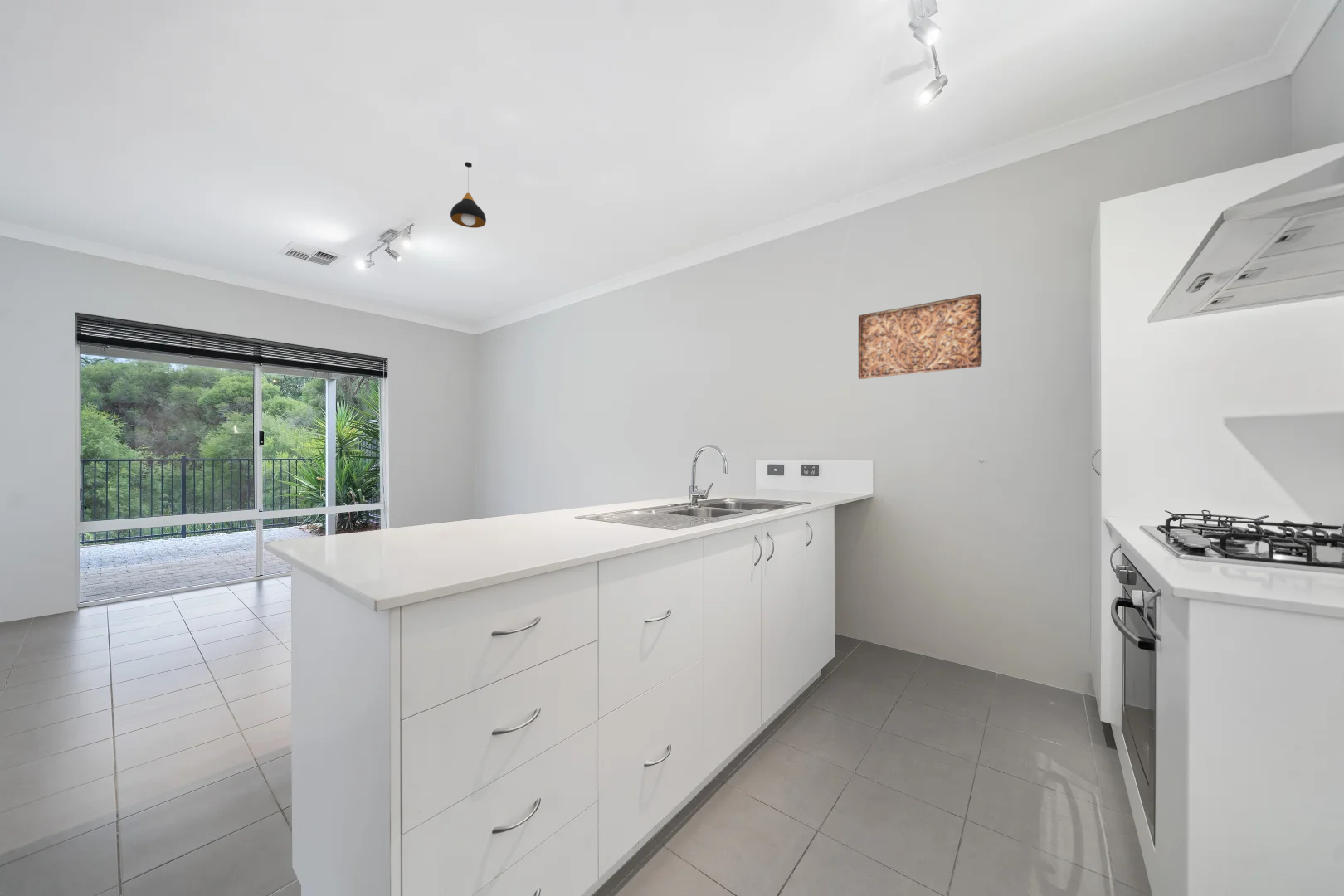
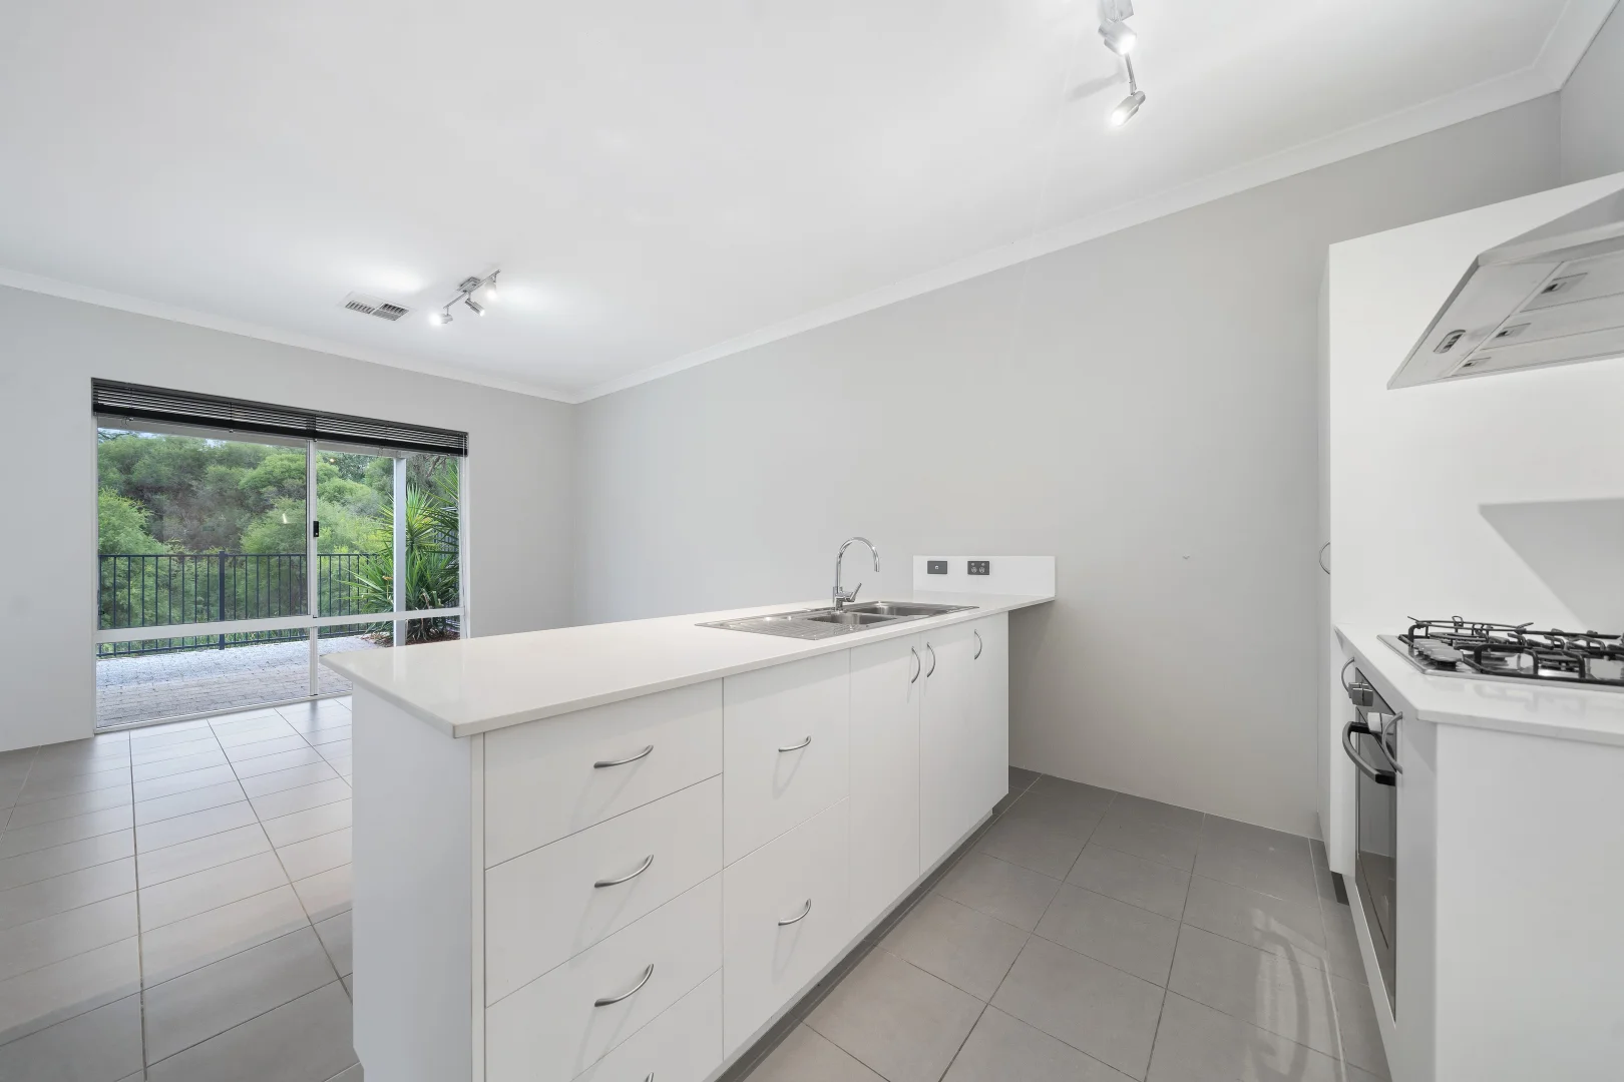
- pendant light (468, 194)
- relief panel (915, 339)
